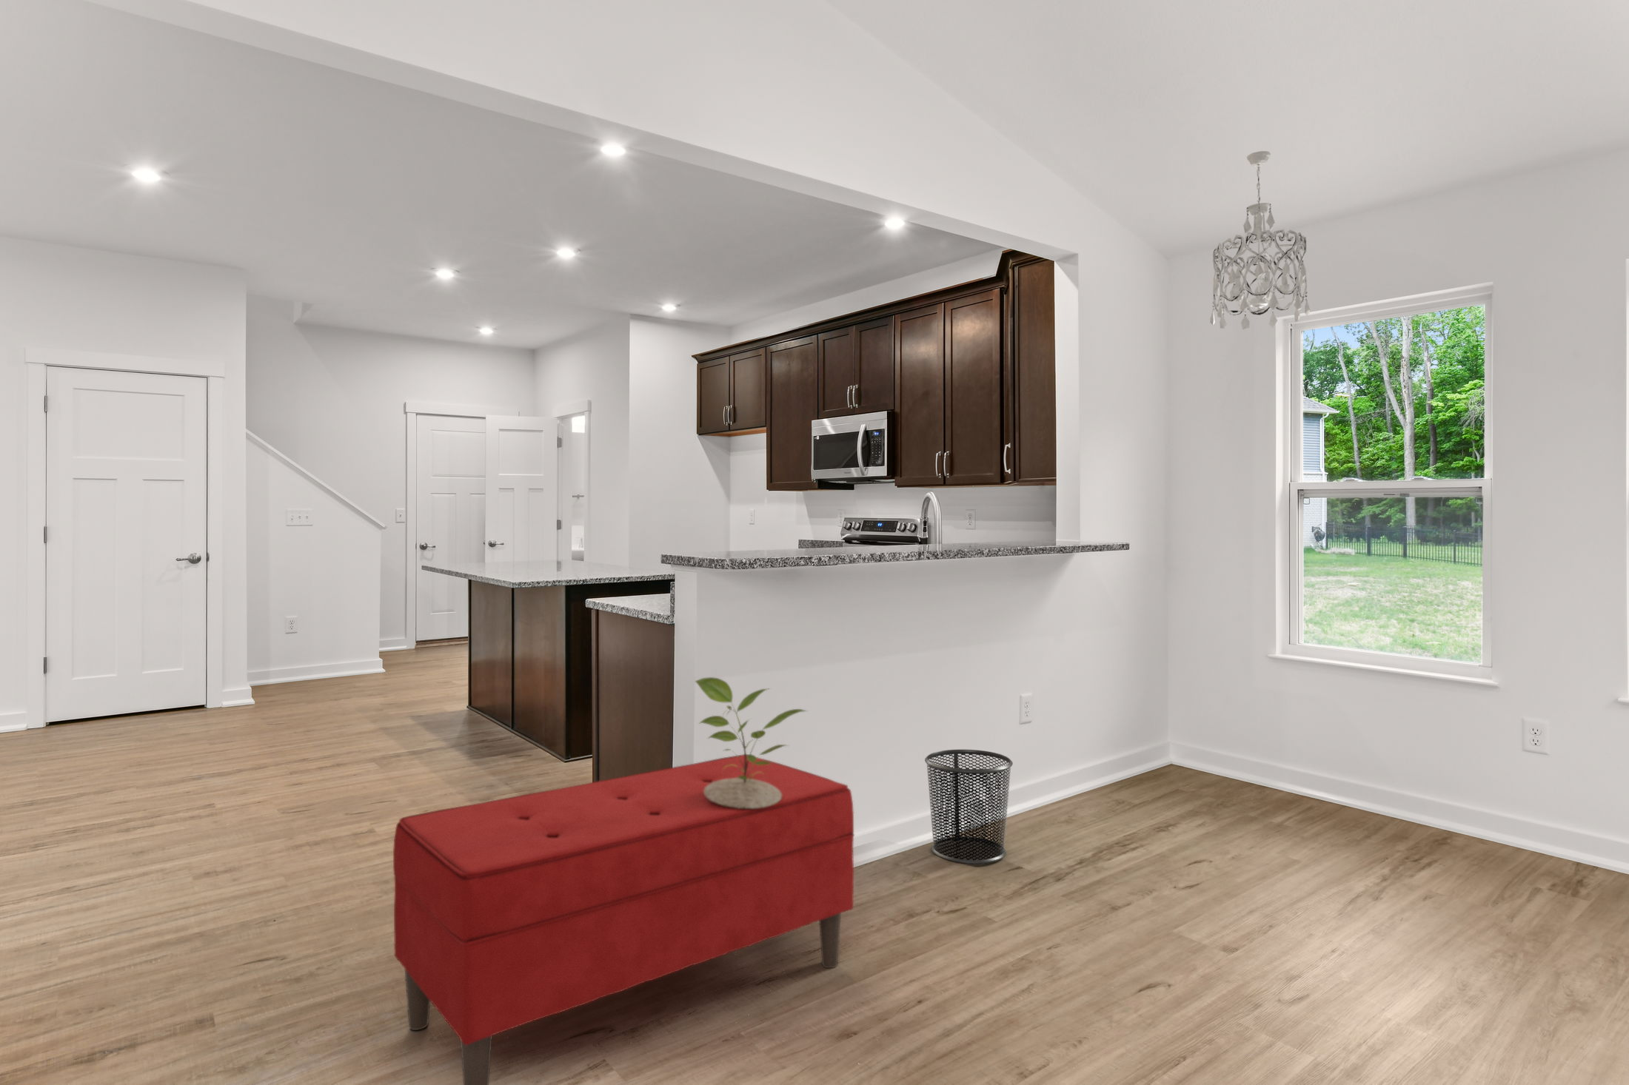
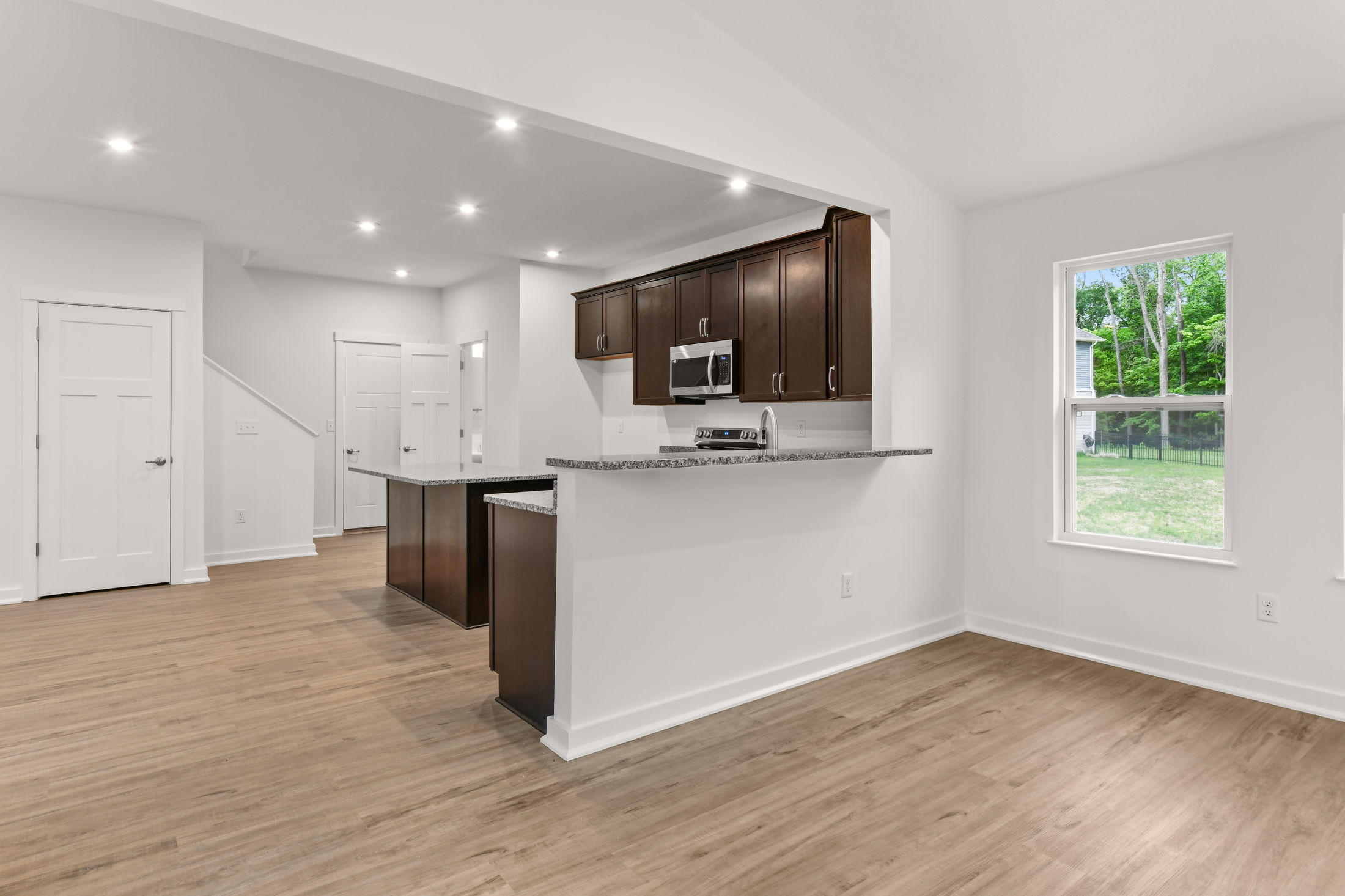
- trash can (968, 805)
- potted plant (742, 736)
- bench (637, 896)
- chandelier (1258, 237)
